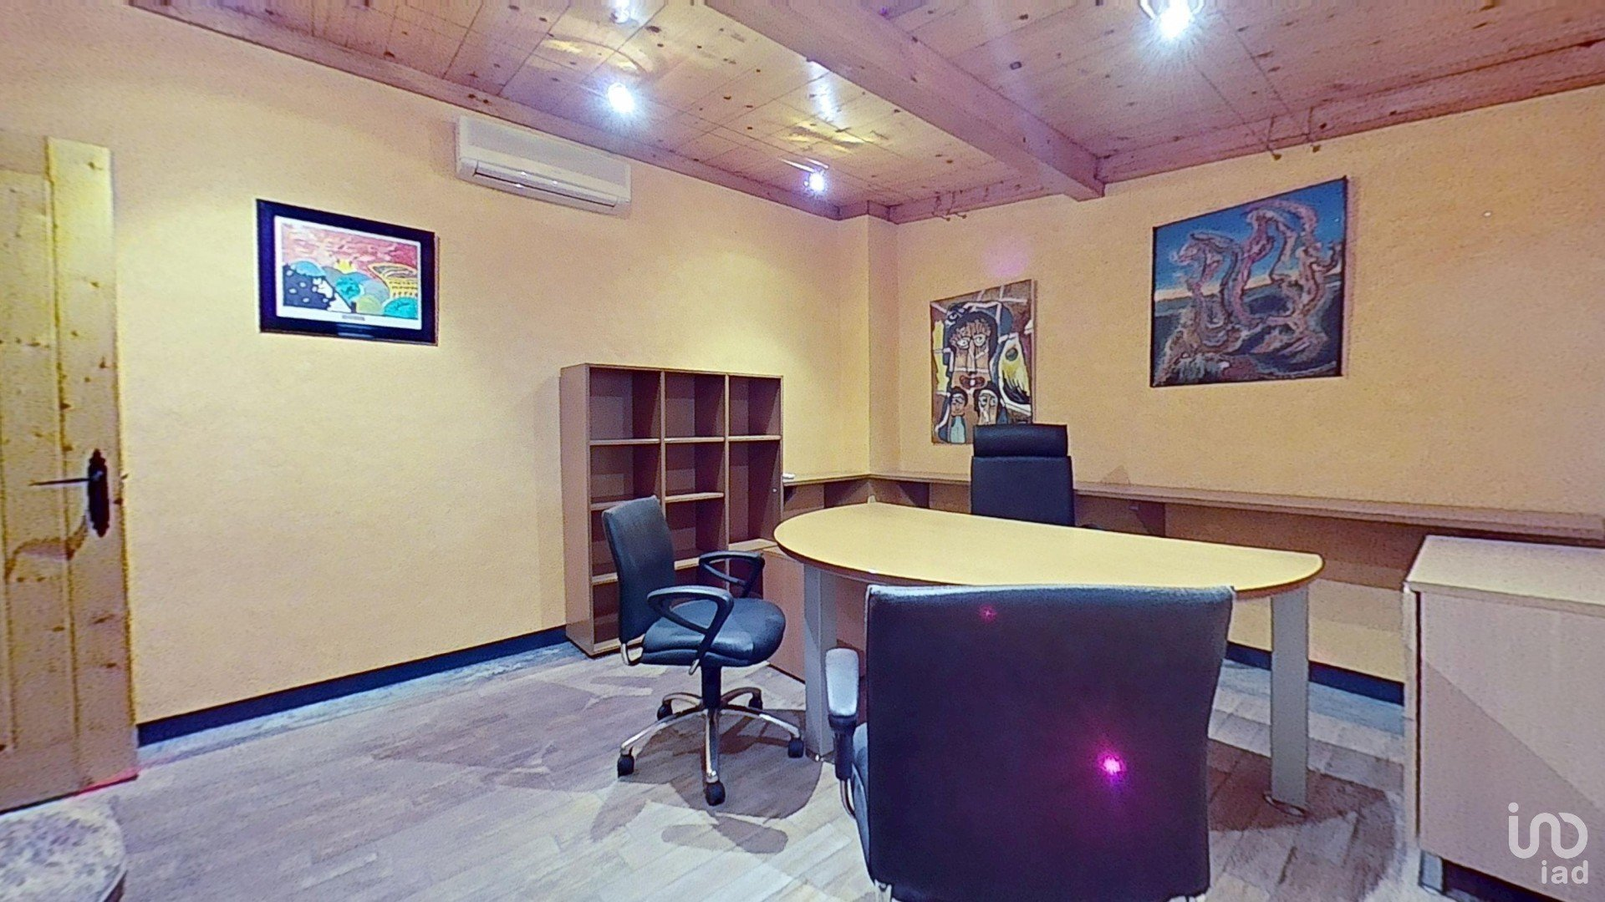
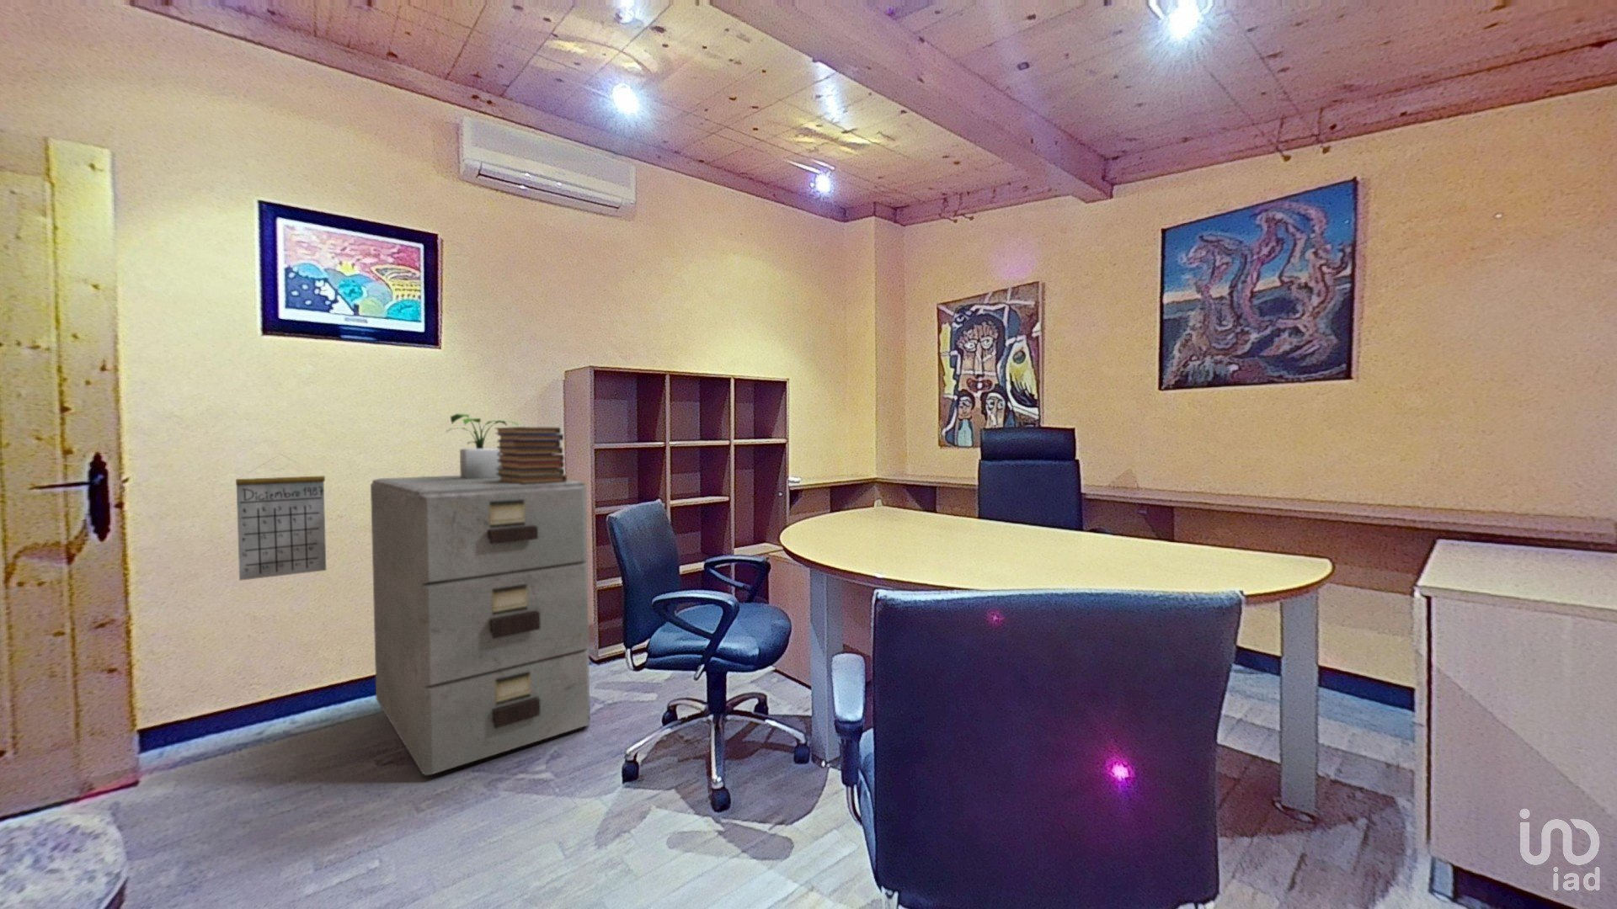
+ calendar (282, 514)
+ filing cabinet (478, 597)
+ book stack (528, 454)
+ potted plant (479, 444)
